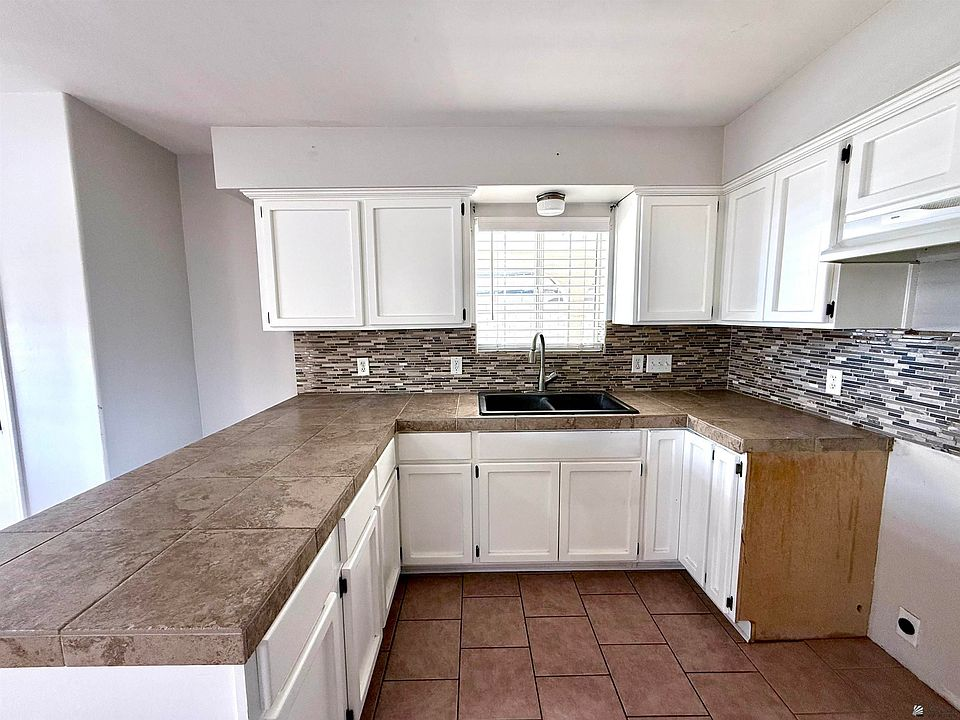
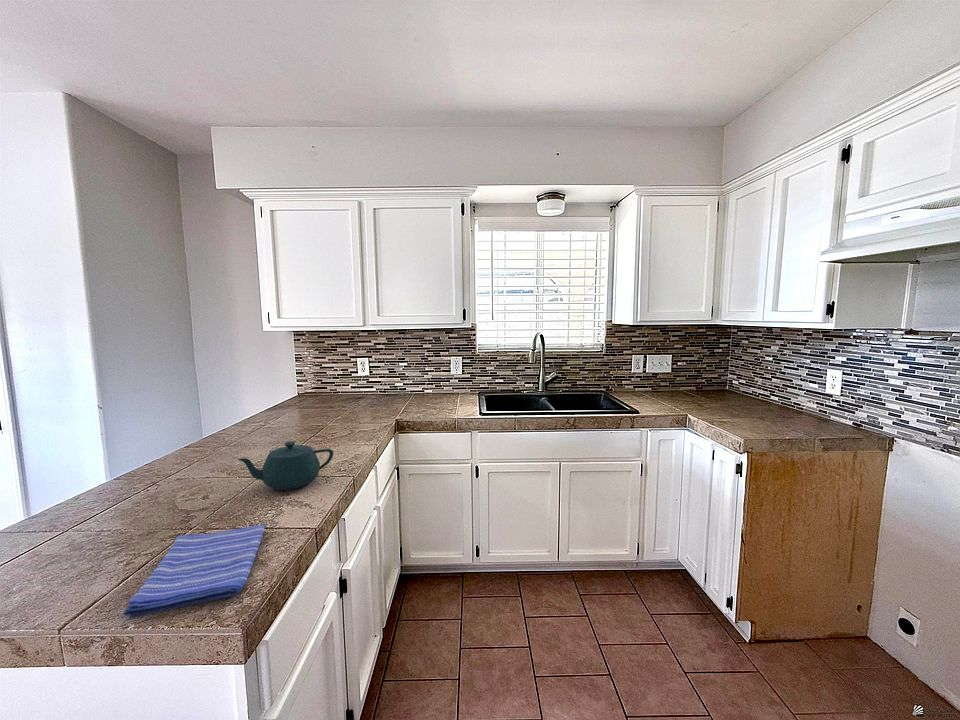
+ dish towel (205, 561)
+ teapot (288, 463)
